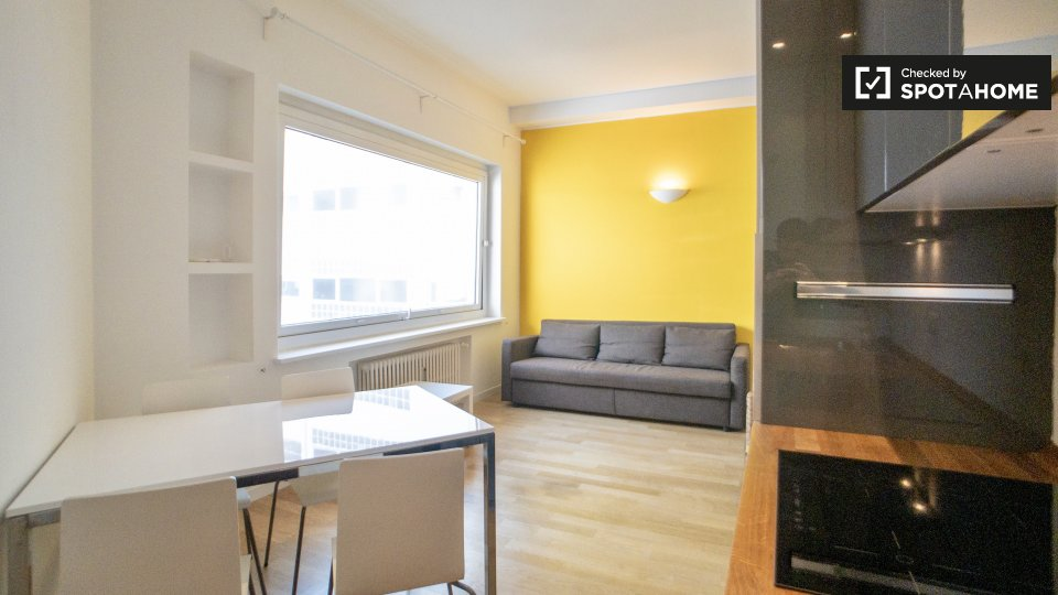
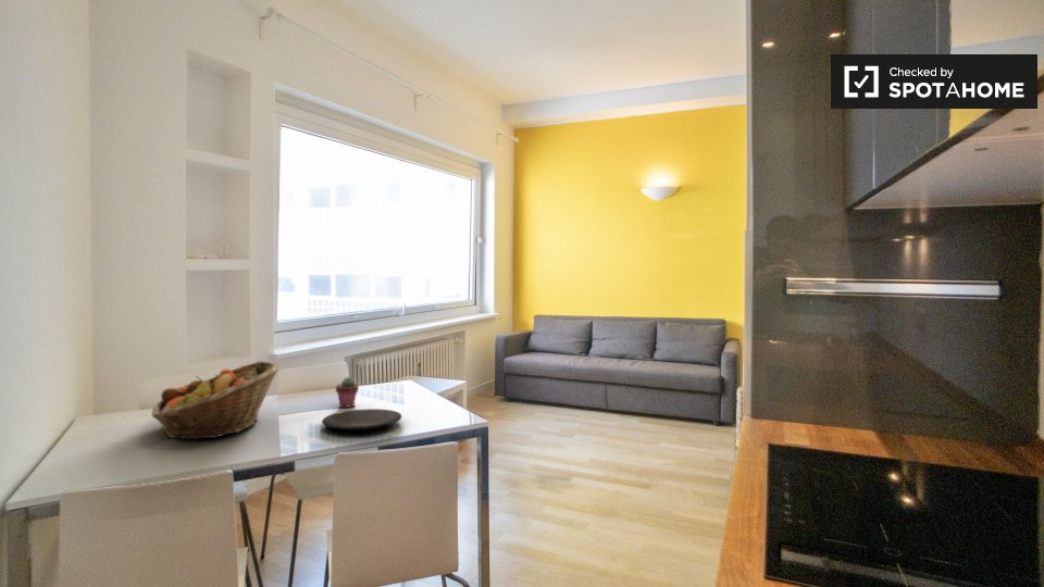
+ fruit basket (219, 396)
+ potted succulent (347, 391)
+ plate (362, 421)
